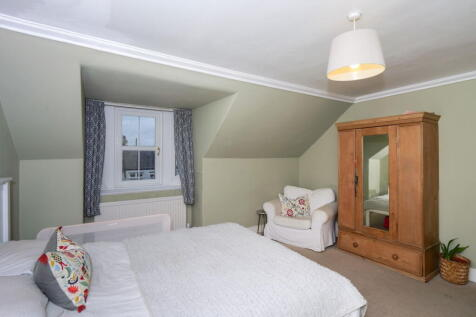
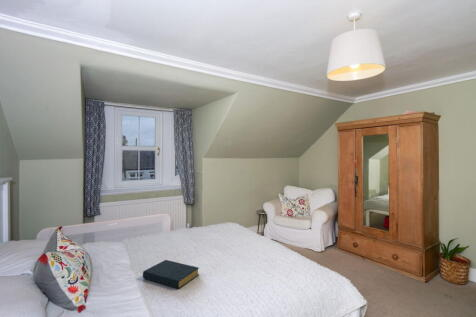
+ hardback book (171, 273)
